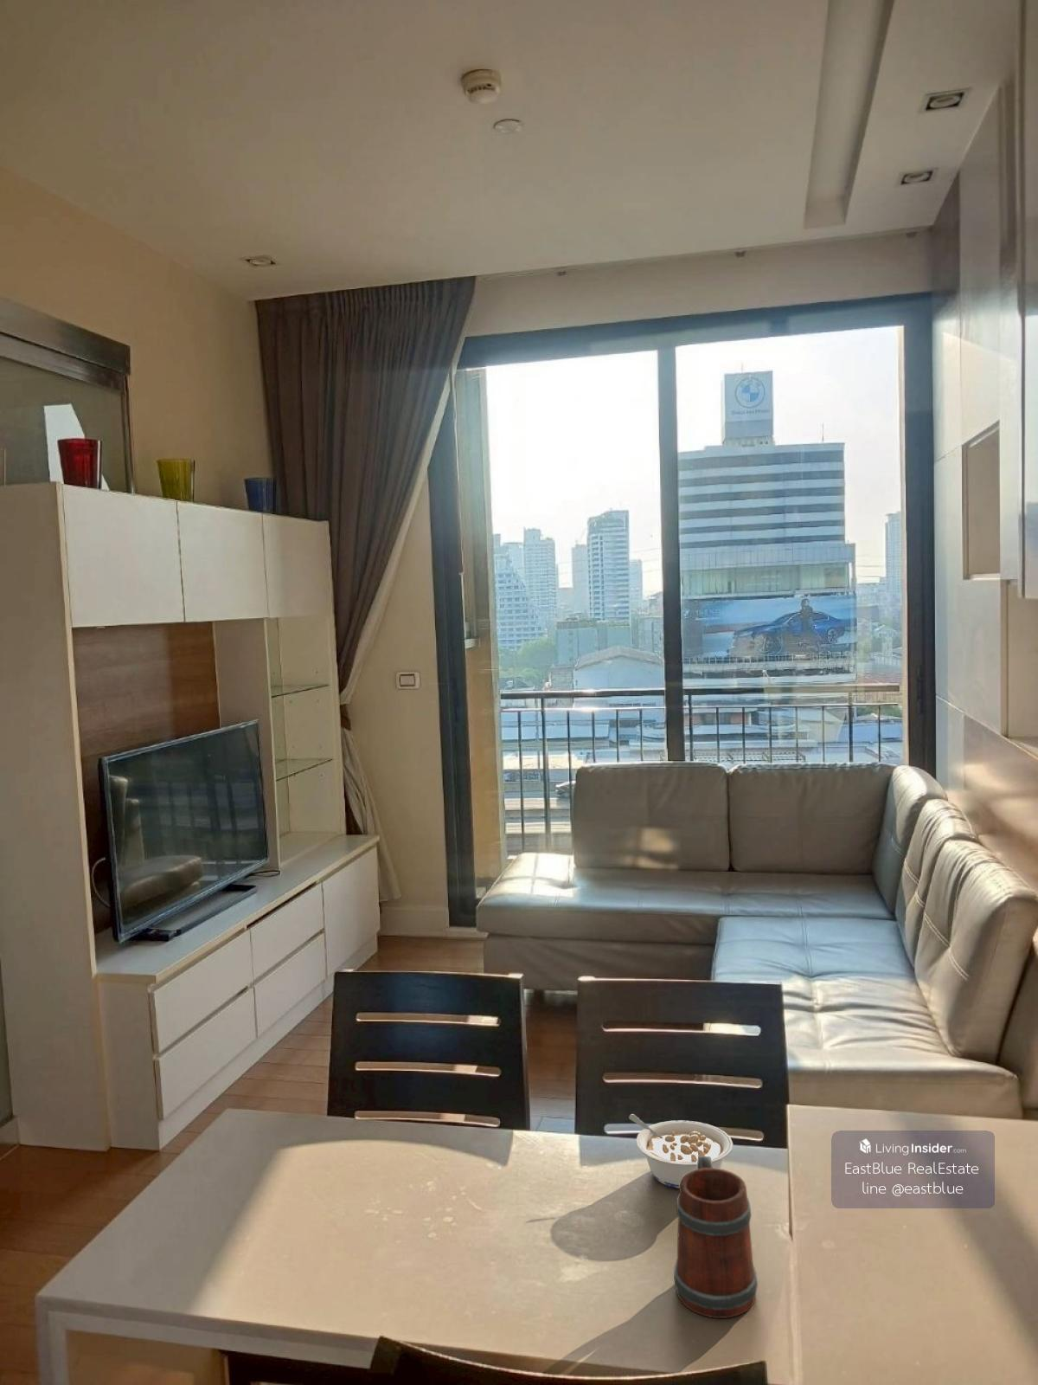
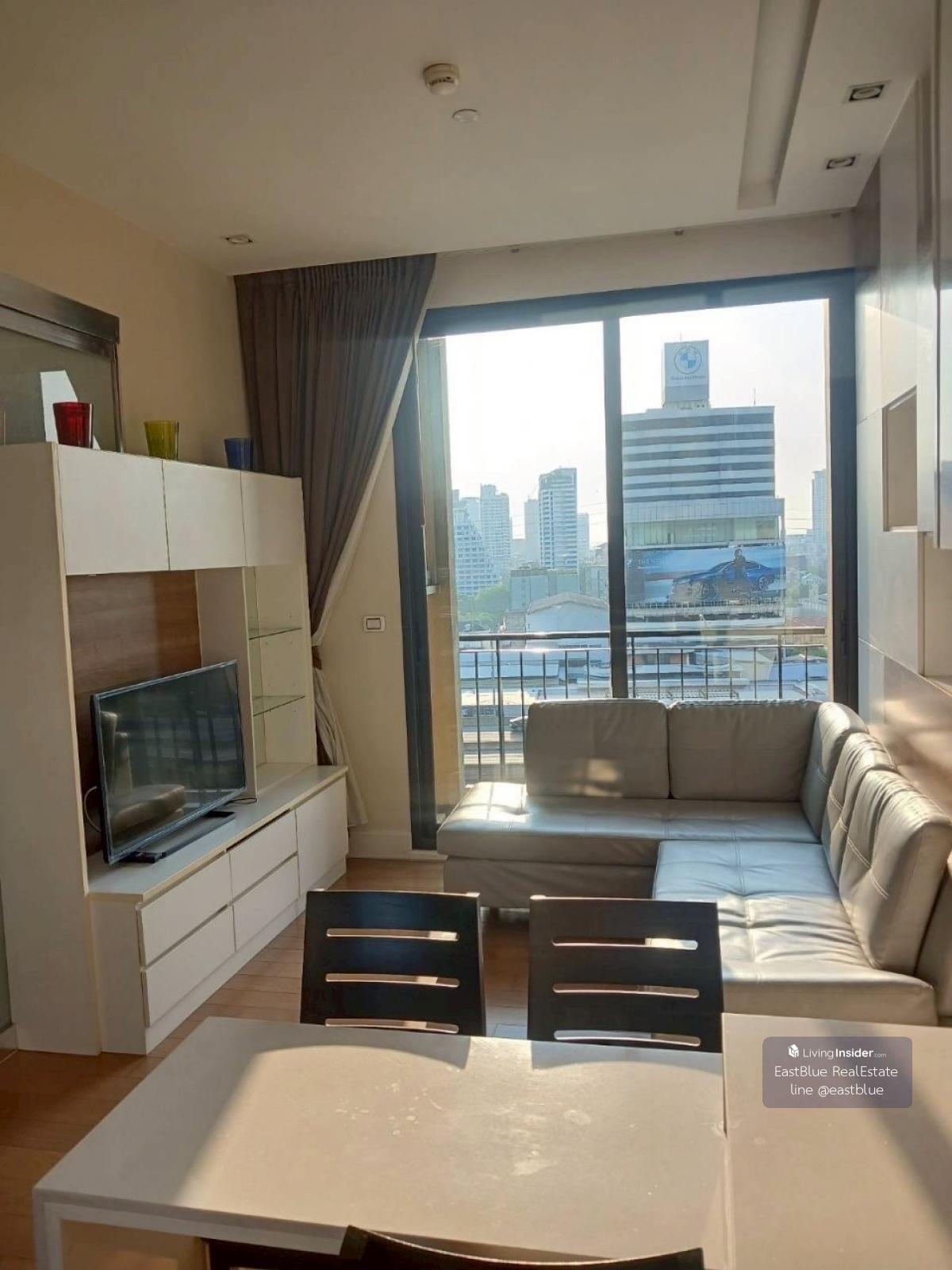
- mug (711, 1228)
- legume (680, 1154)
